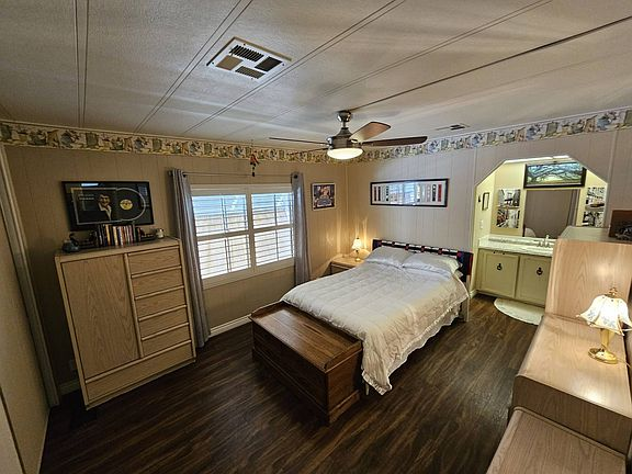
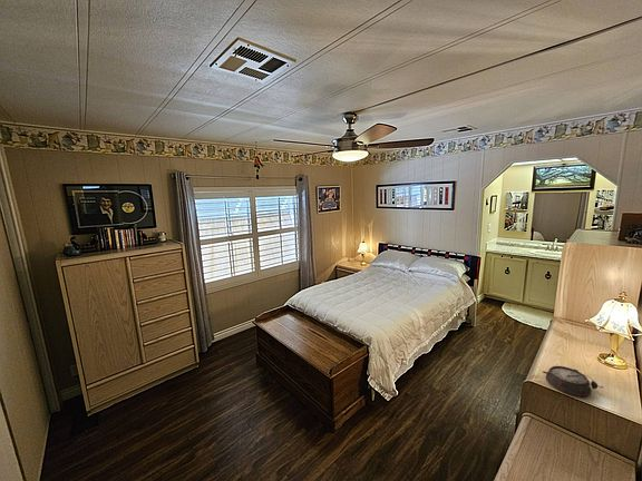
+ alarm clock (571, 379)
